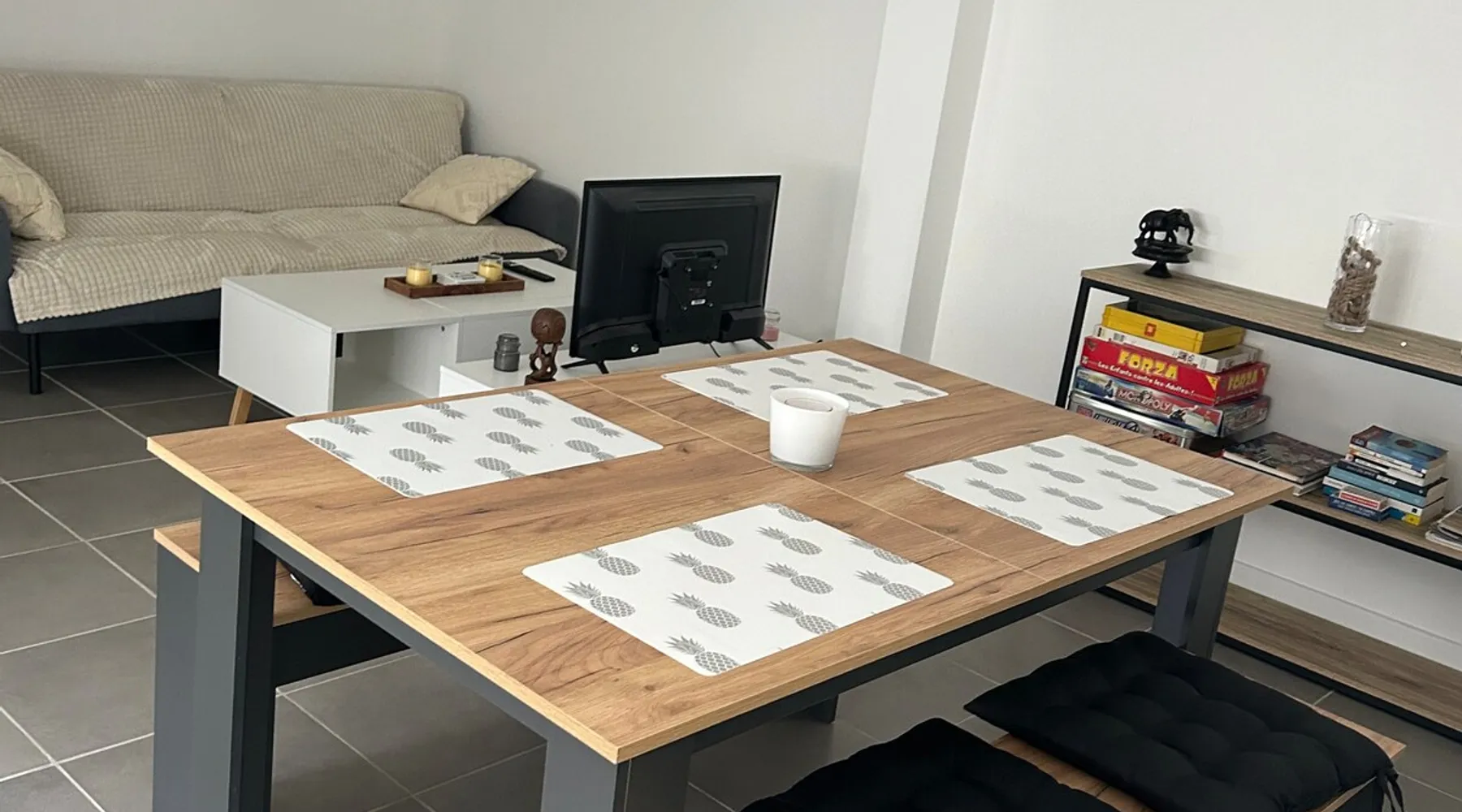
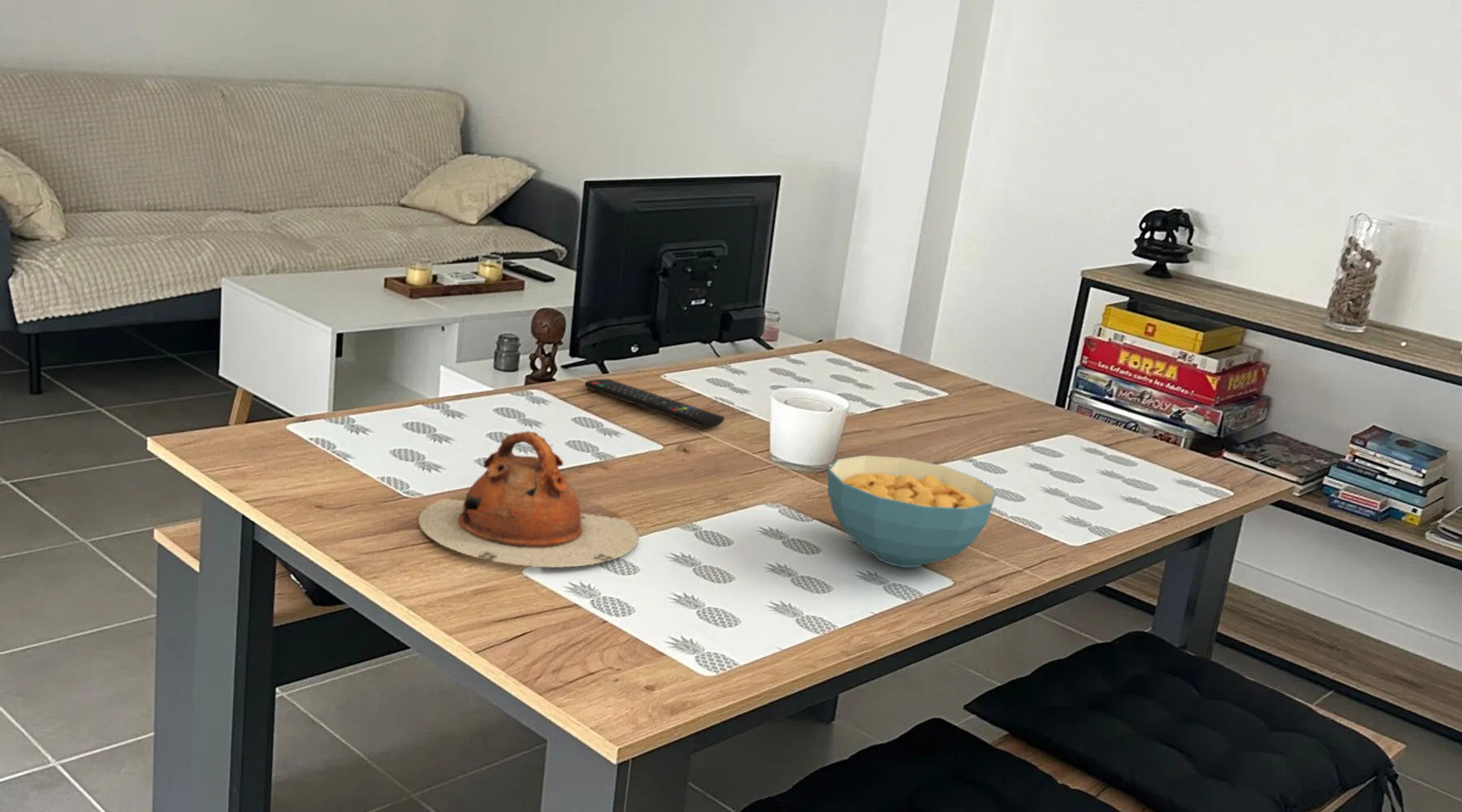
+ cereal bowl (906, 520)
+ remote control (651, 403)
+ teapot (534, 481)
